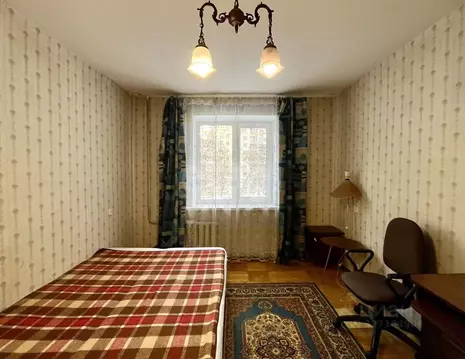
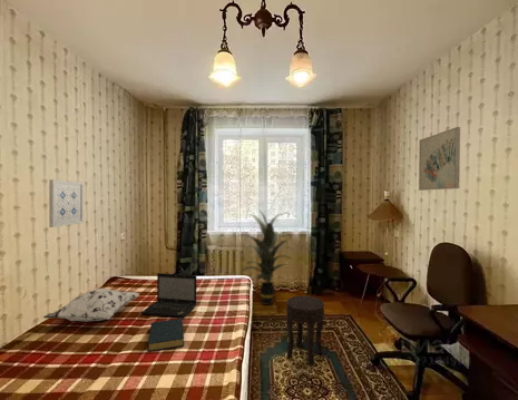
+ indoor plant (264, 254)
+ hardback book (166, 333)
+ side table (302, 328)
+ decorative pillow (96, 304)
+ wall art (67, 203)
+ laptop (169, 294)
+ wall art (437, 162)
